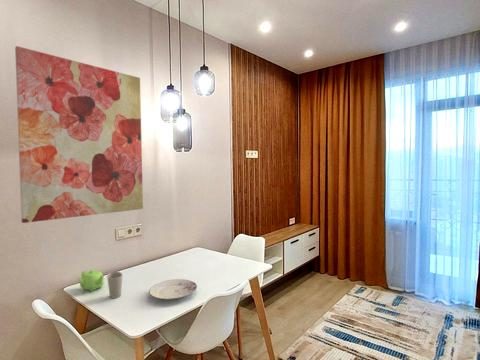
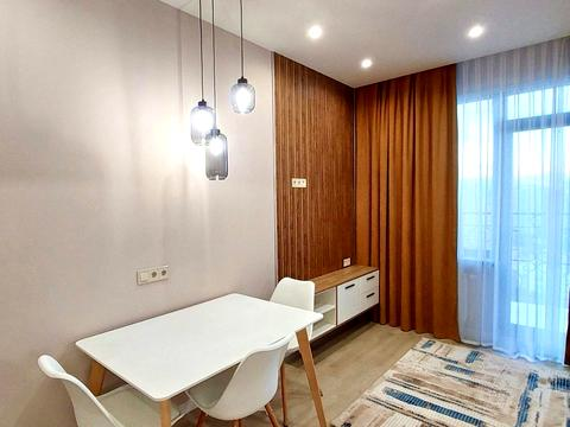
- teapot (90, 280)
- wall art (88, 140)
- plate (173, 290)
- cup (115, 284)
